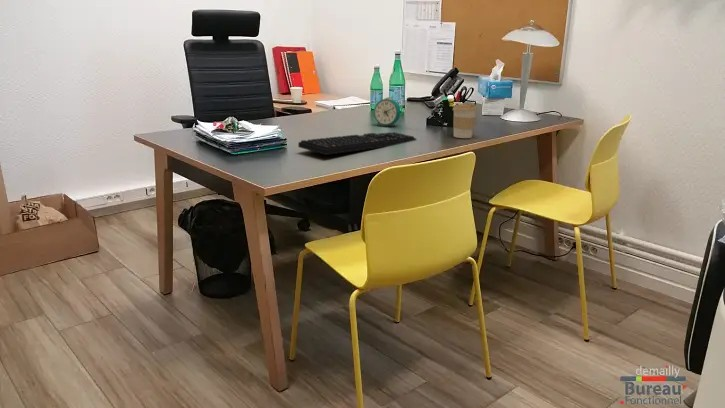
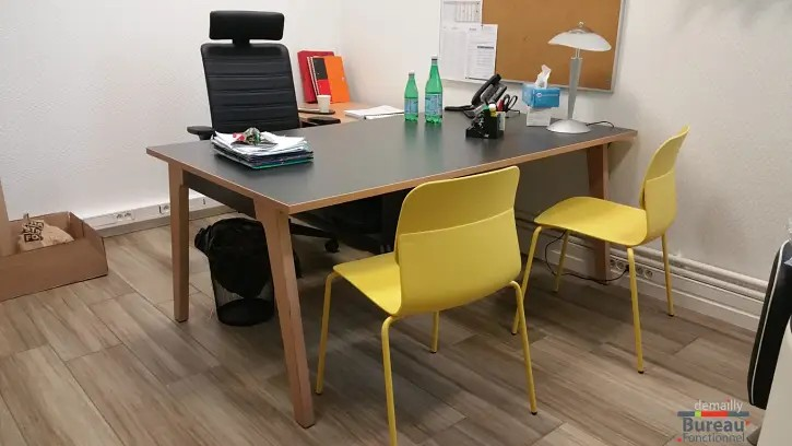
- keyboard (360, 141)
- coffee cup (463, 120)
- alarm clock (388, 111)
